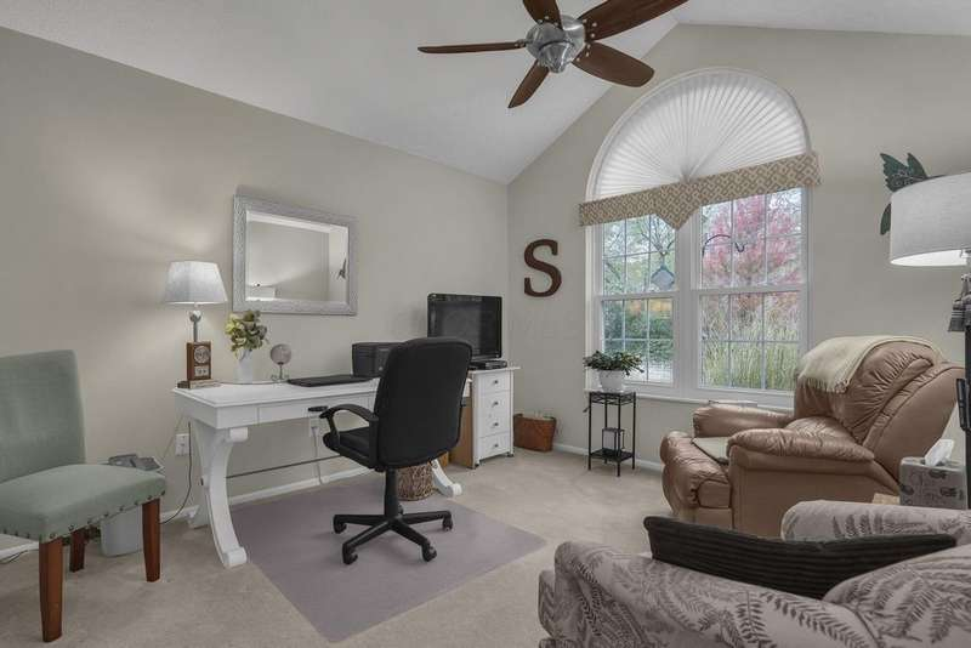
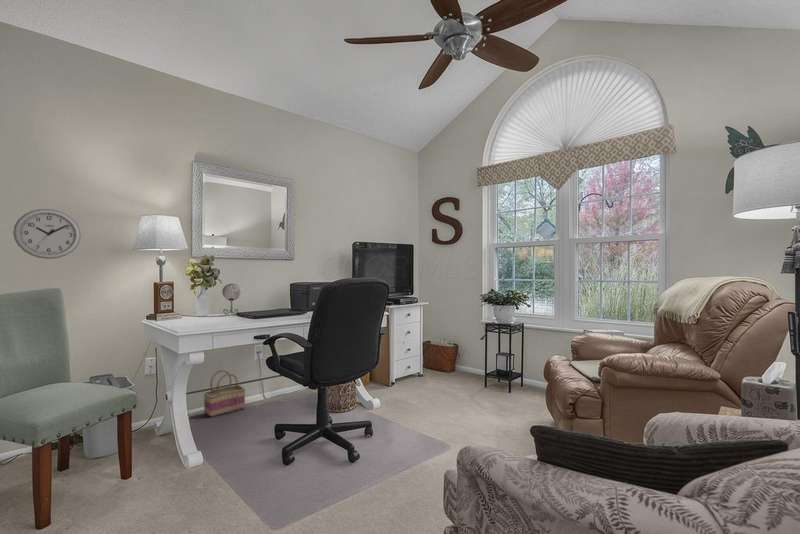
+ wall clock (48, 233)
+ basket (224, 391)
